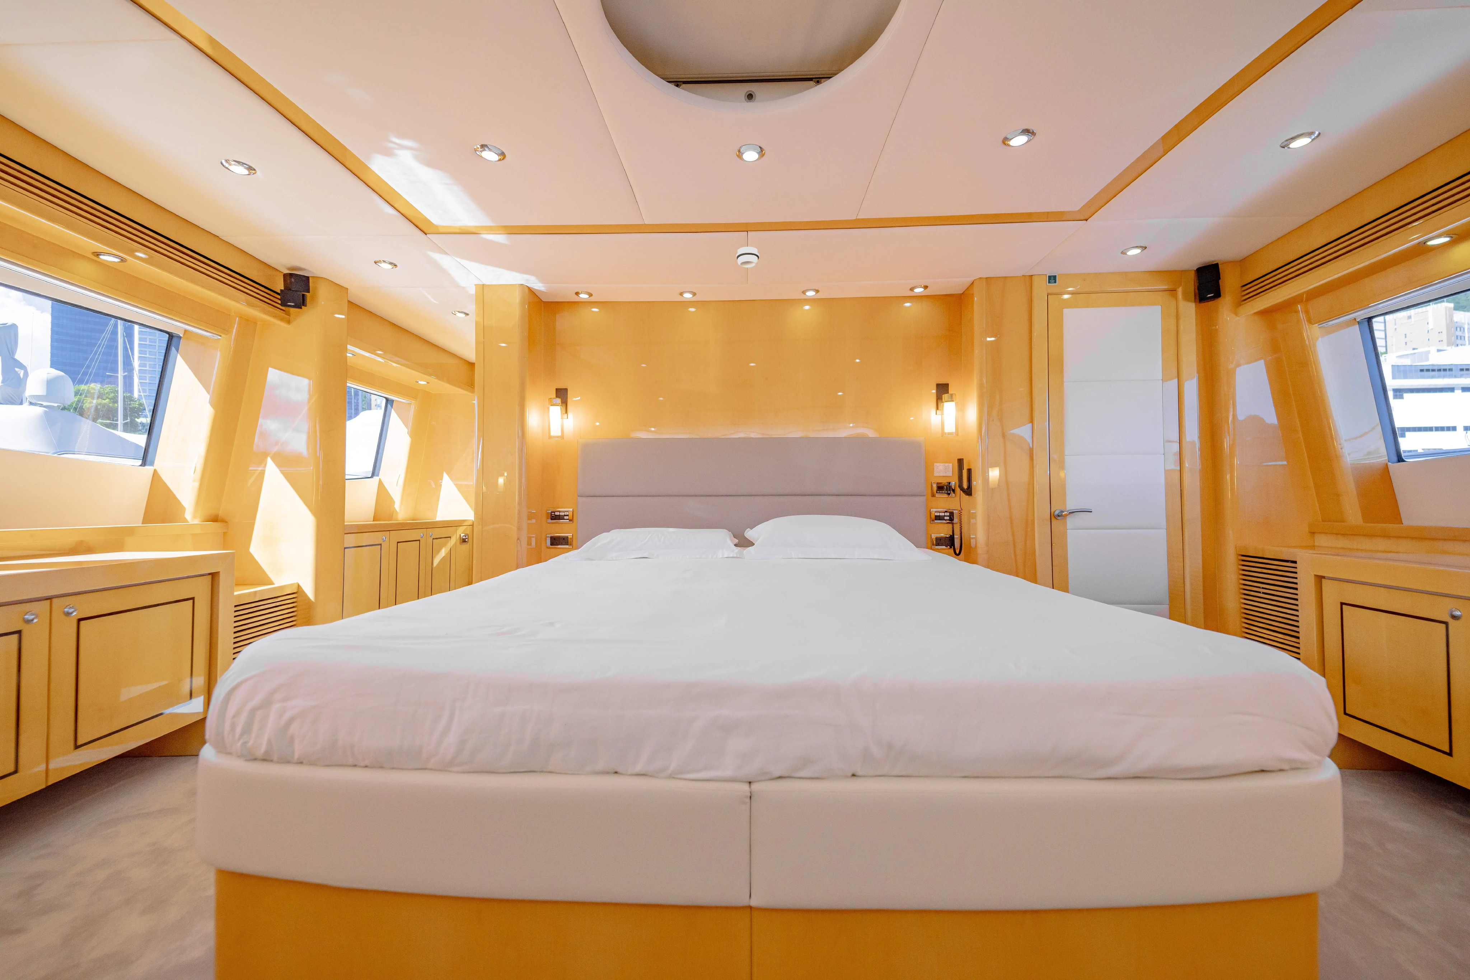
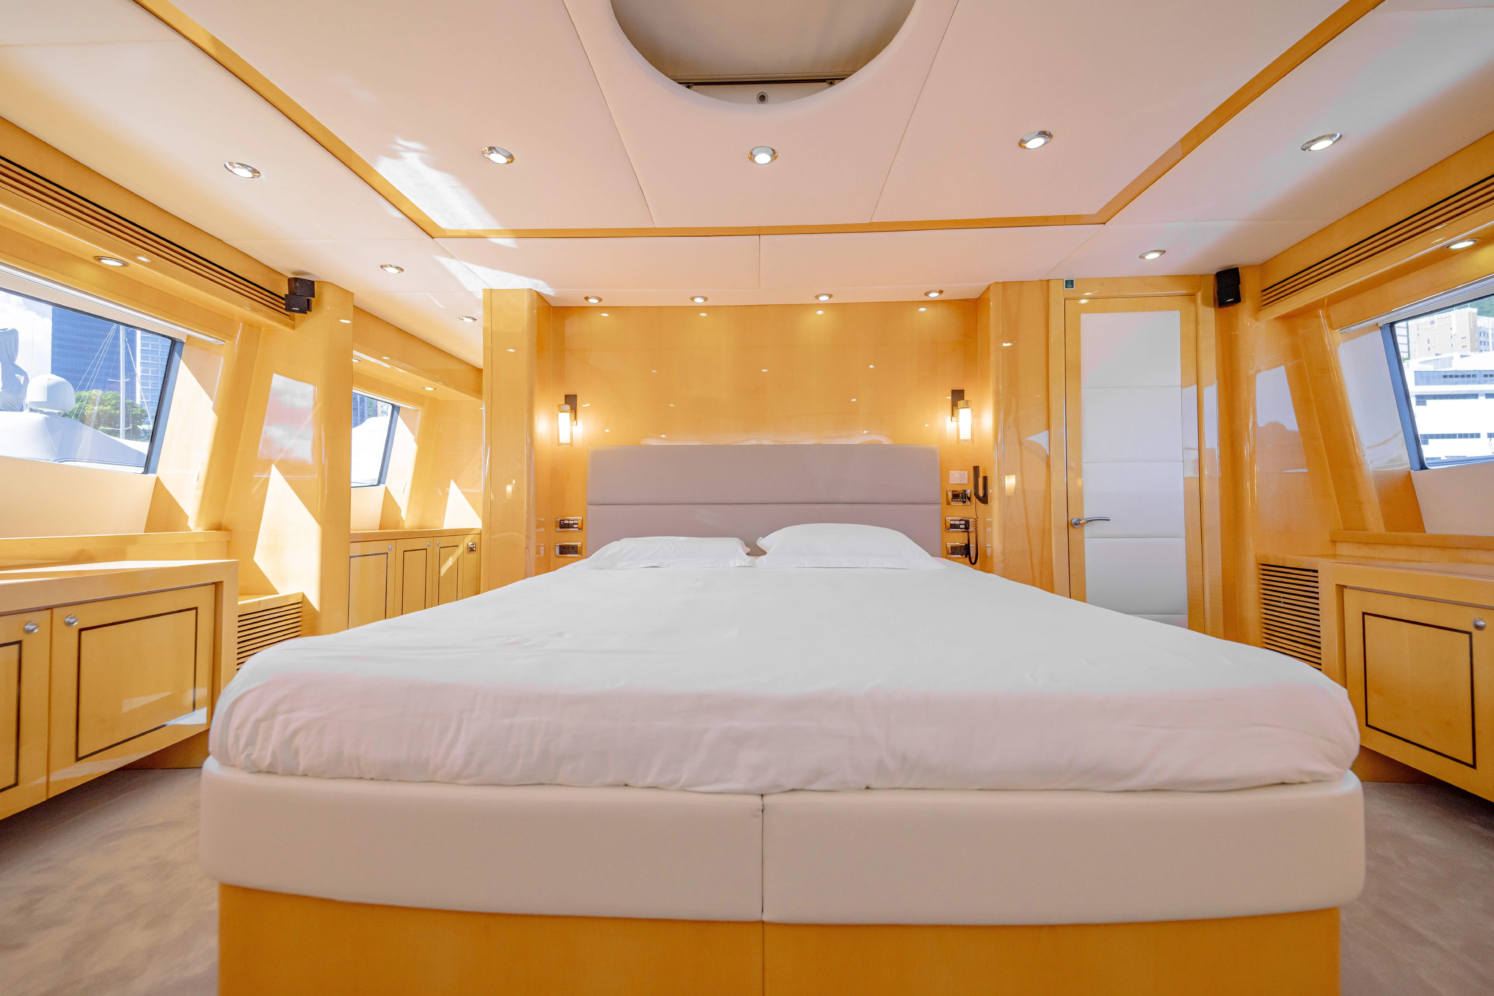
- smoke detector (747, 257)
